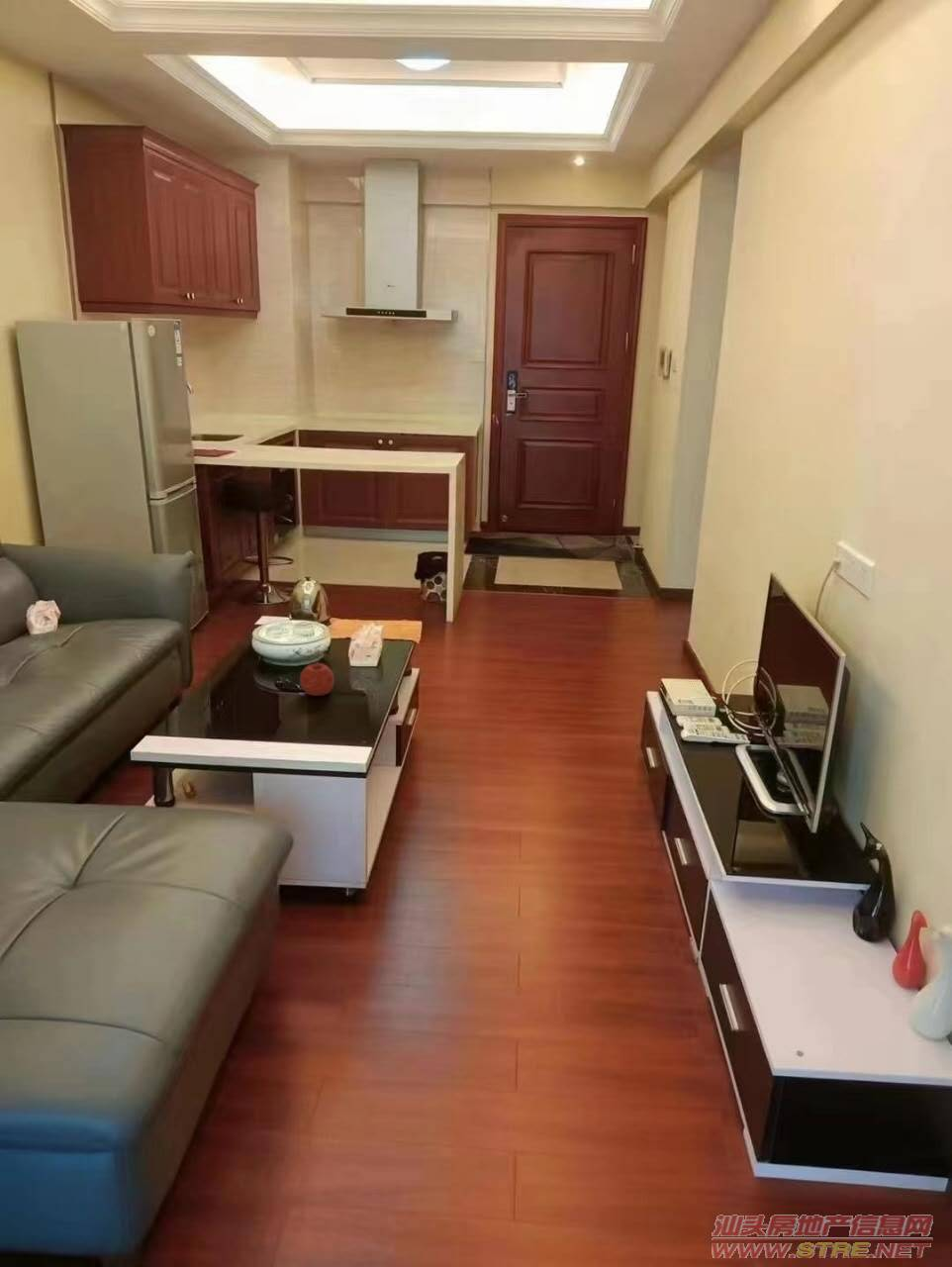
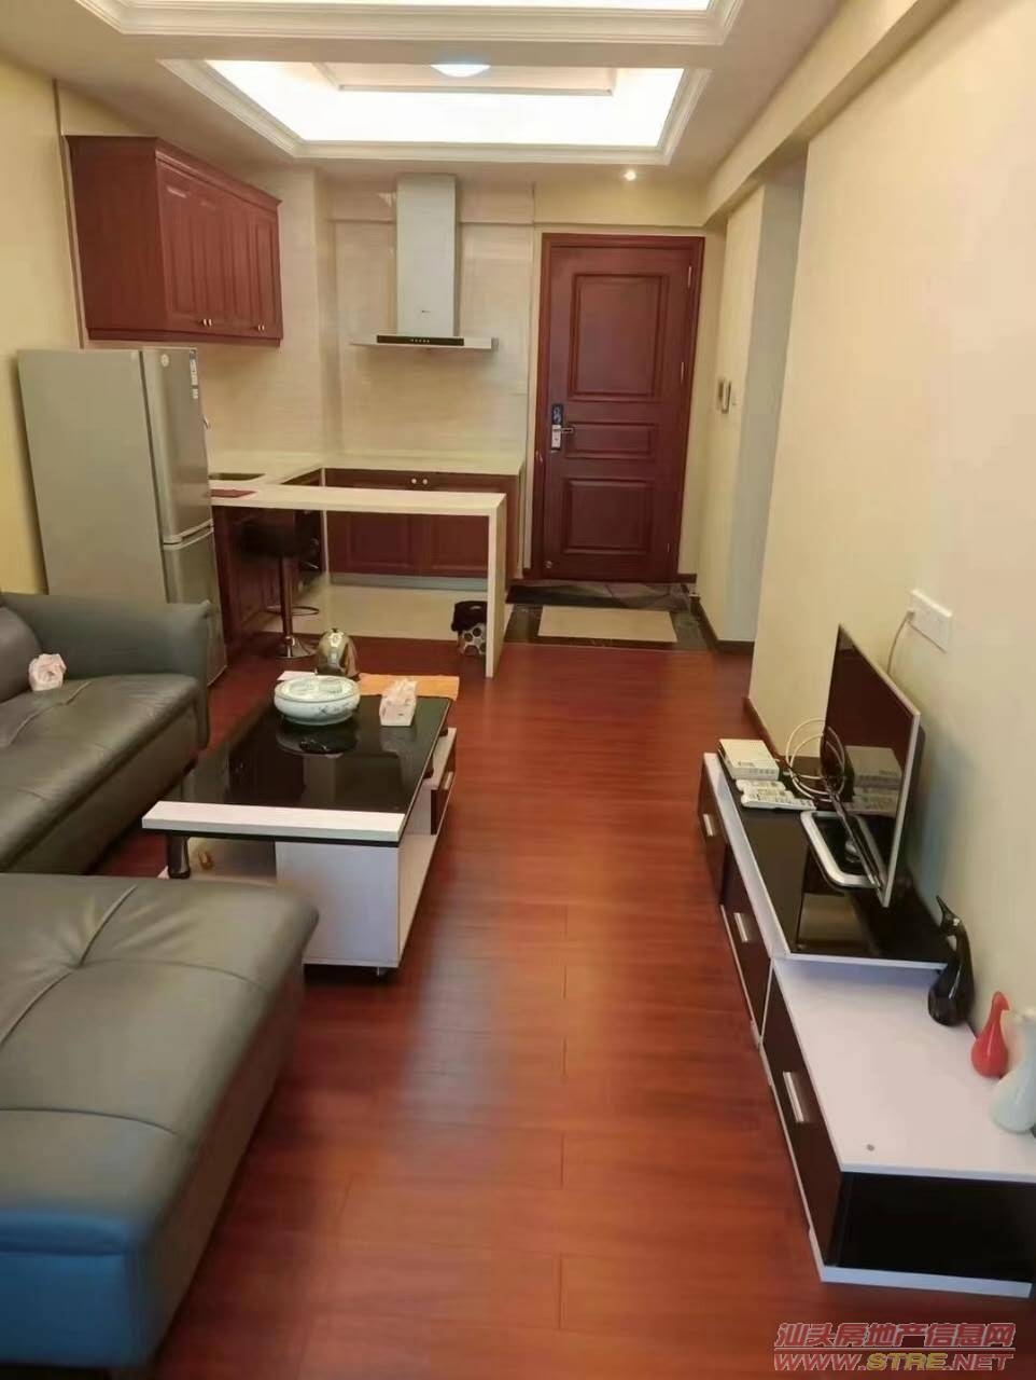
- fruit (317, 677)
